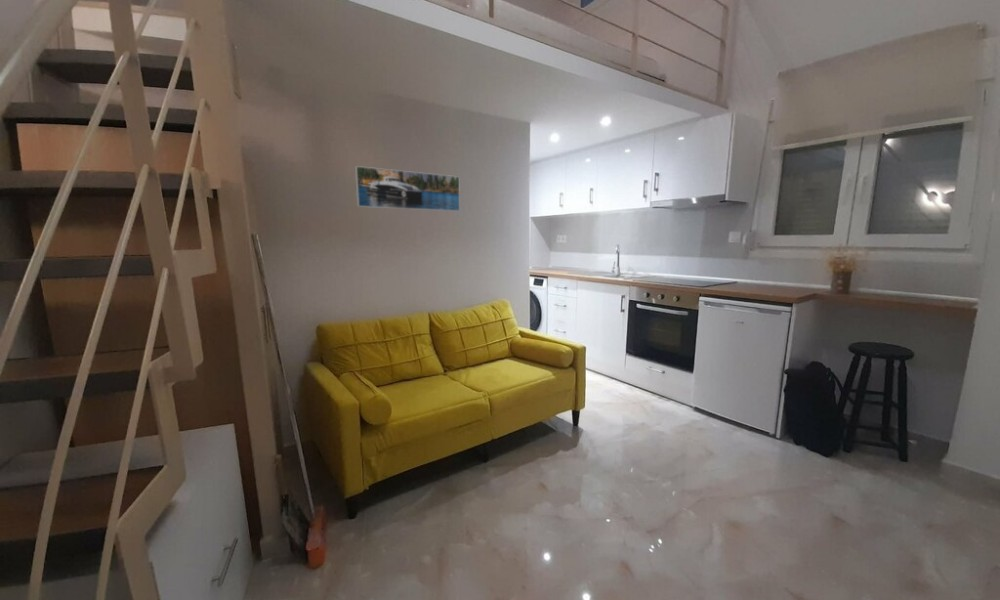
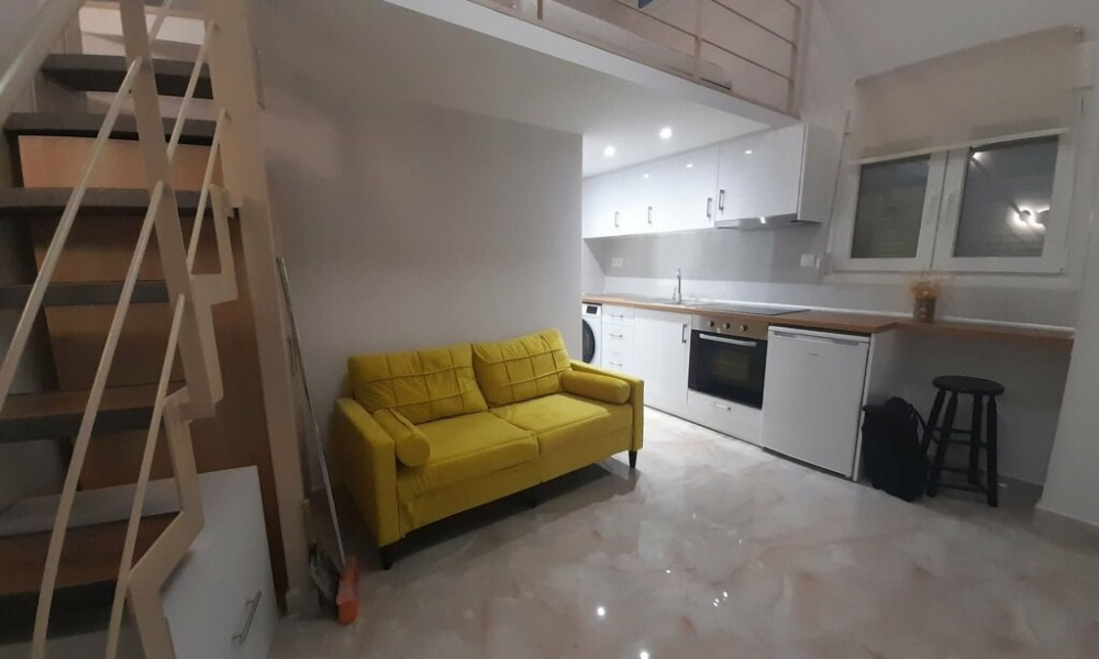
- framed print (411, 190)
